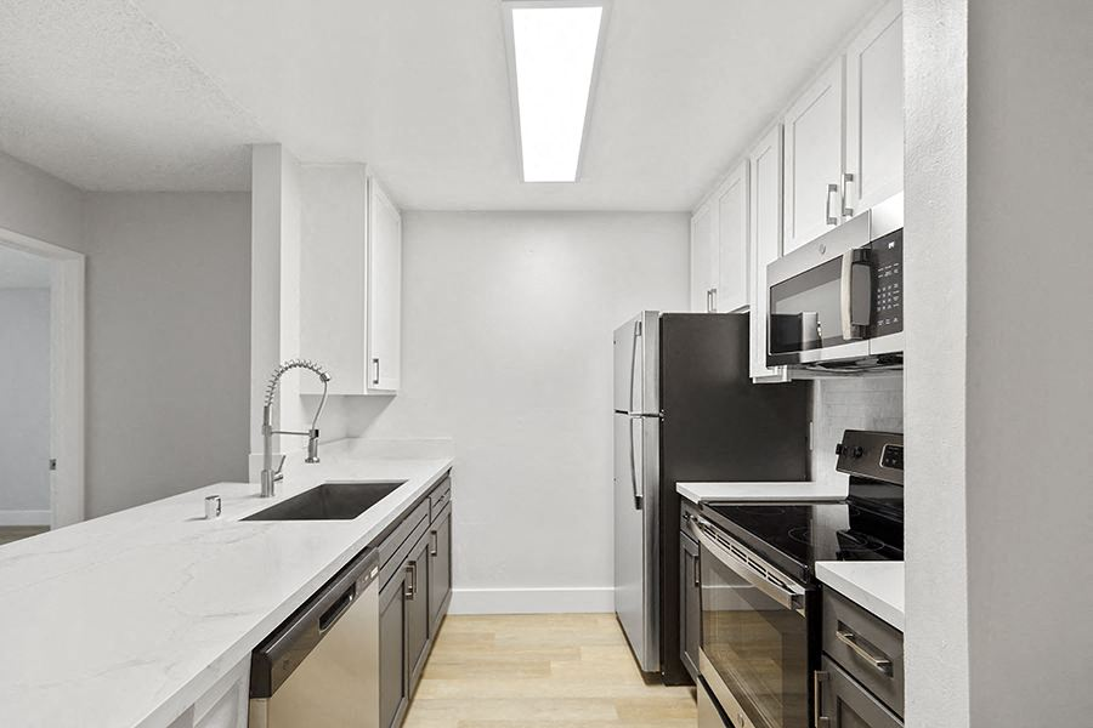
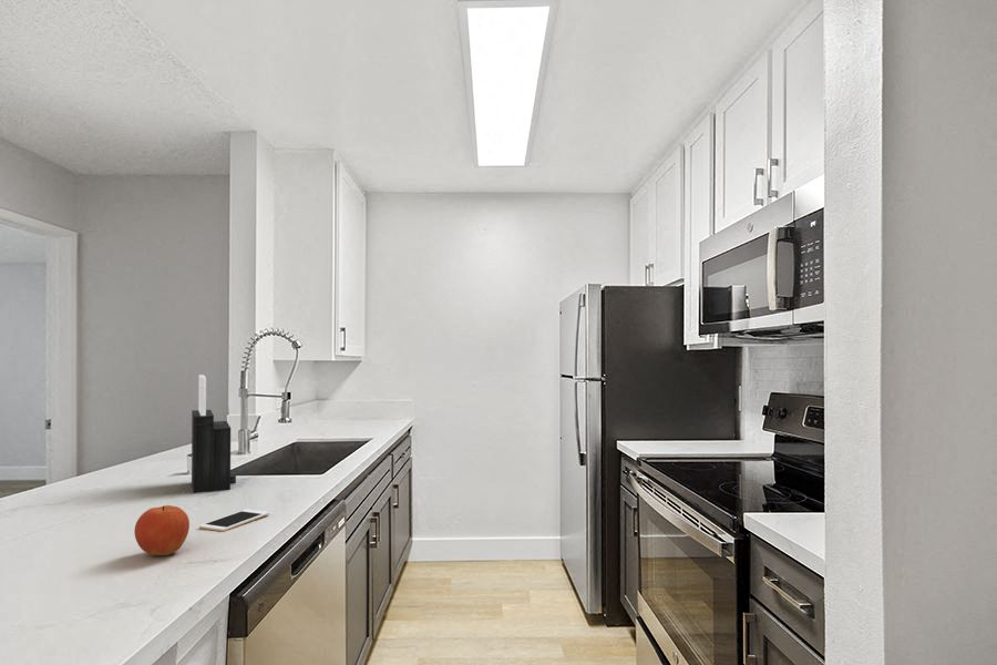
+ fruit (162, 529)
+ cell phone (235, 520)
+ knife block (214, 430)
